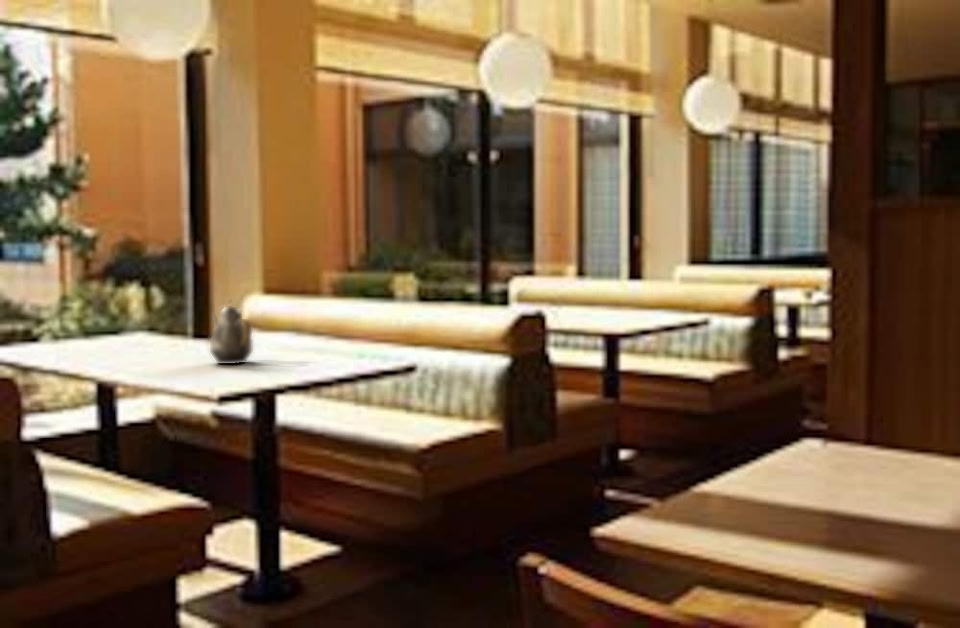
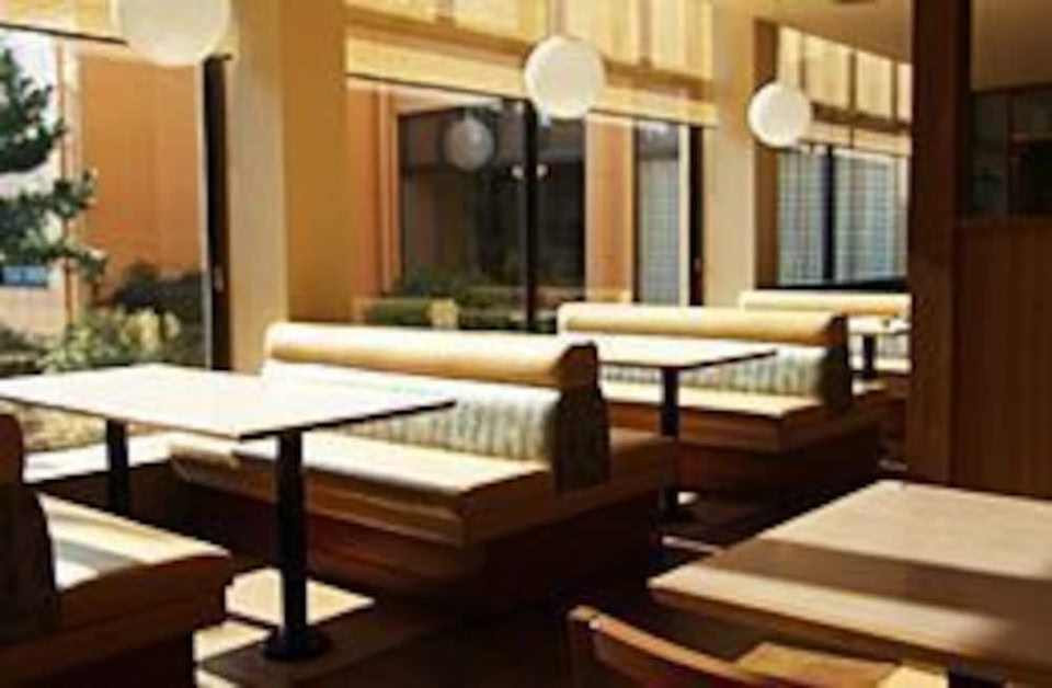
- teapot (230, 330)
